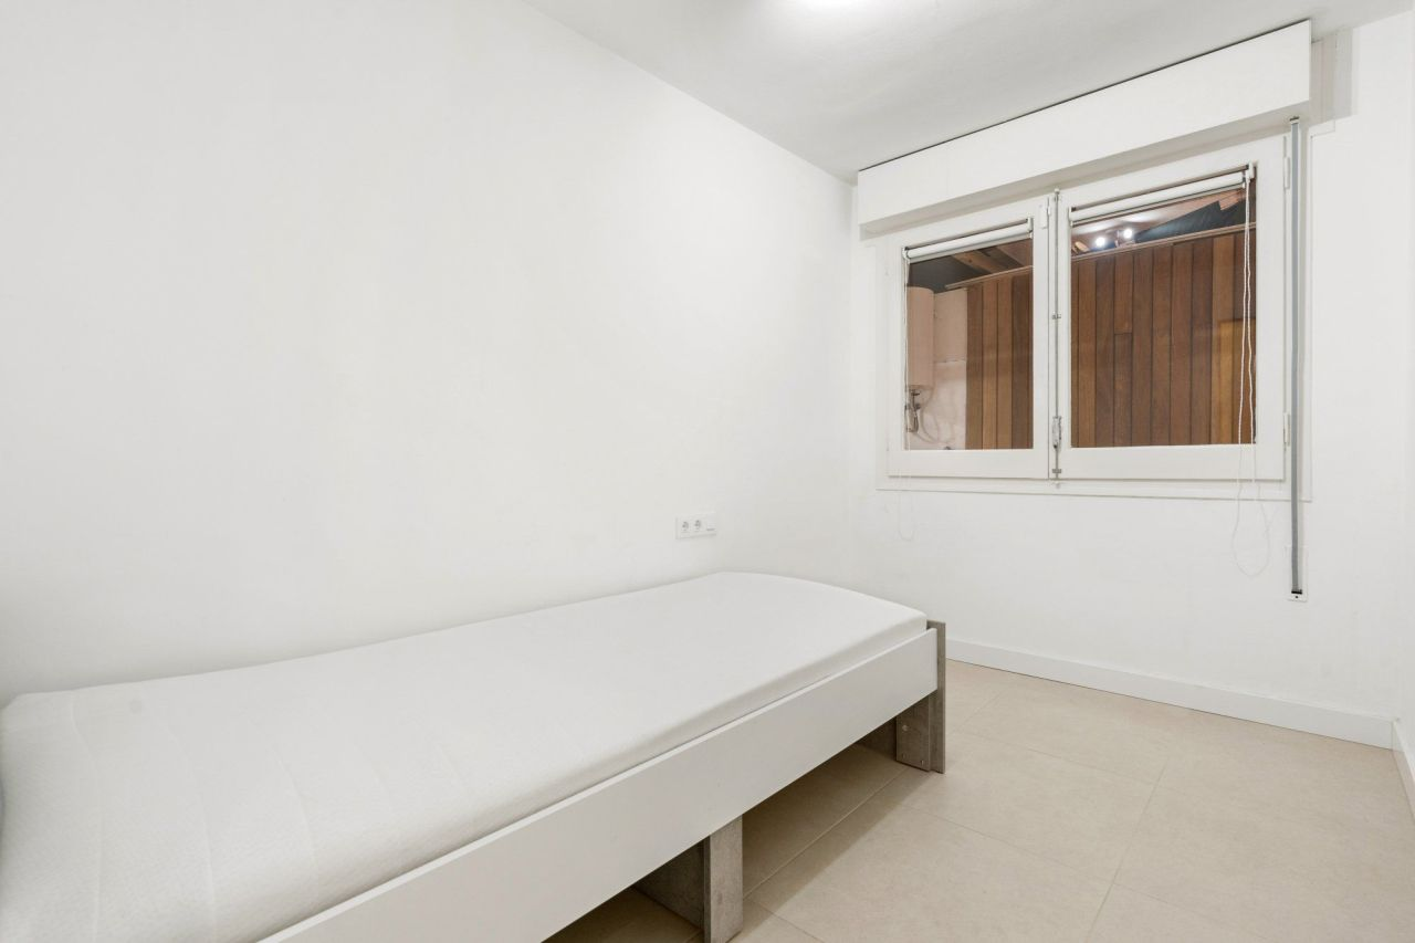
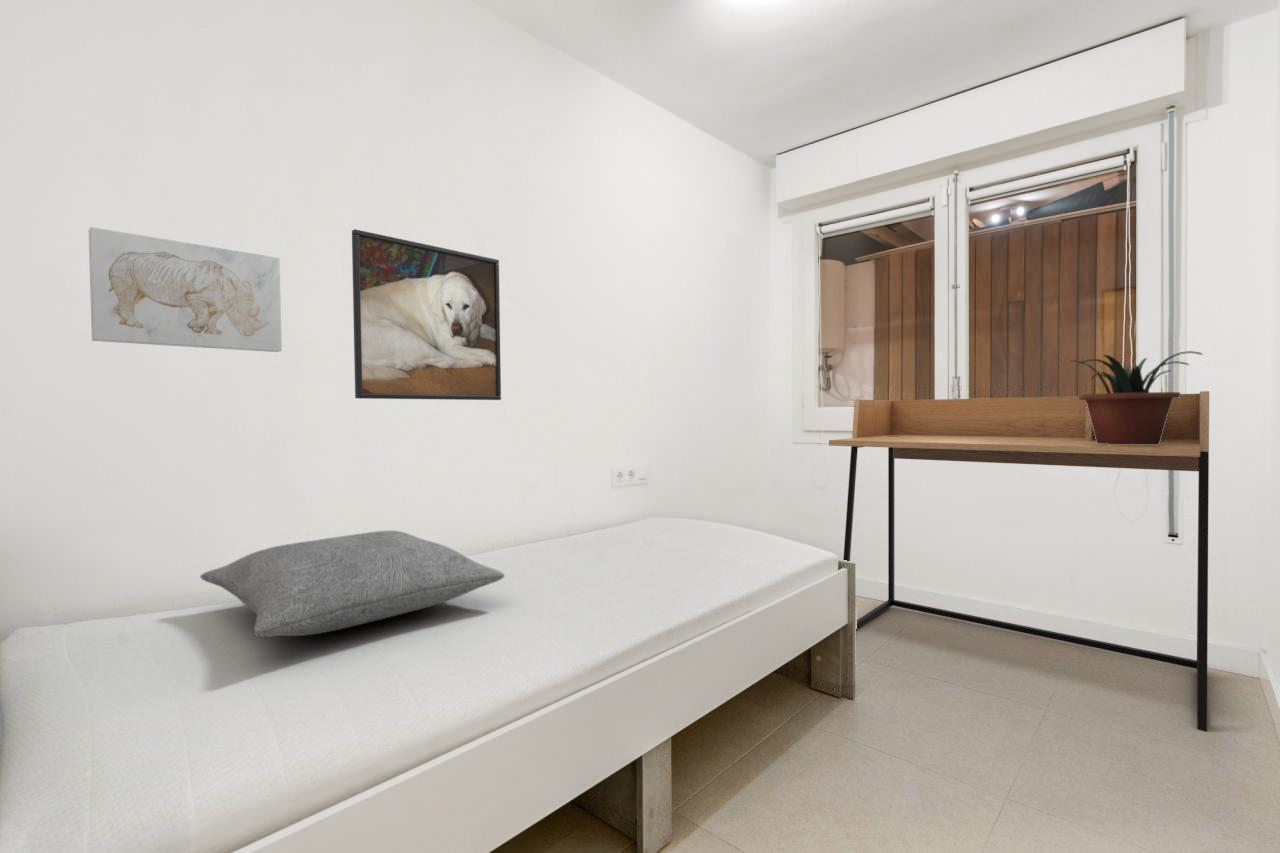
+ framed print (433, 323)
+ potted plant (1130, 399)
+ desk (1012, 463)
+ pillow (353, 576)
+ wall art (193, 295)
